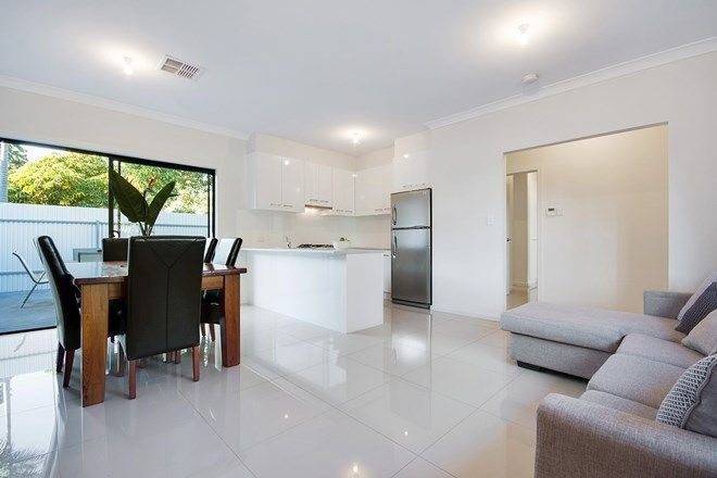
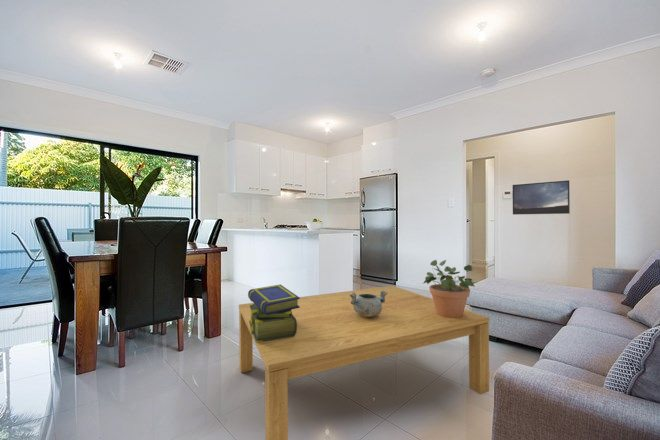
+ coffee table (354, 344)
+ decorative bowl (368, 302)
+ stack of books (273, 310)
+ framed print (539, 198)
+ potted plant (445, 287)
